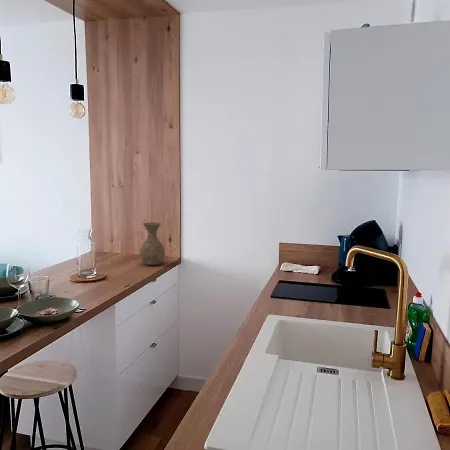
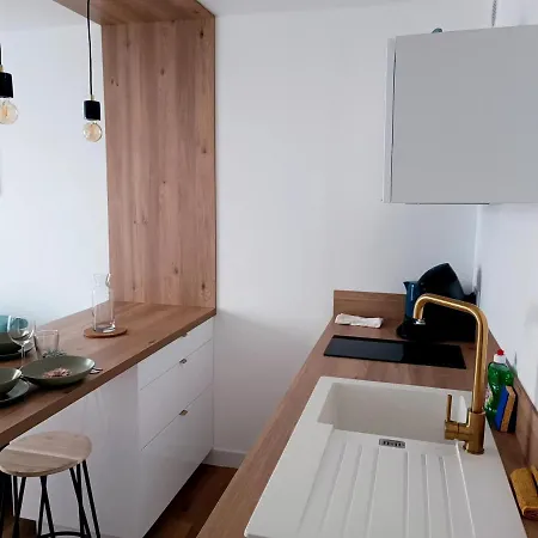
- vase (152, 243)
